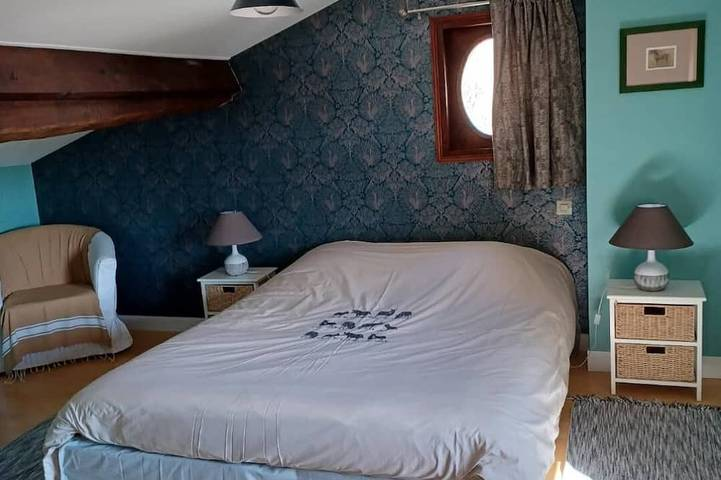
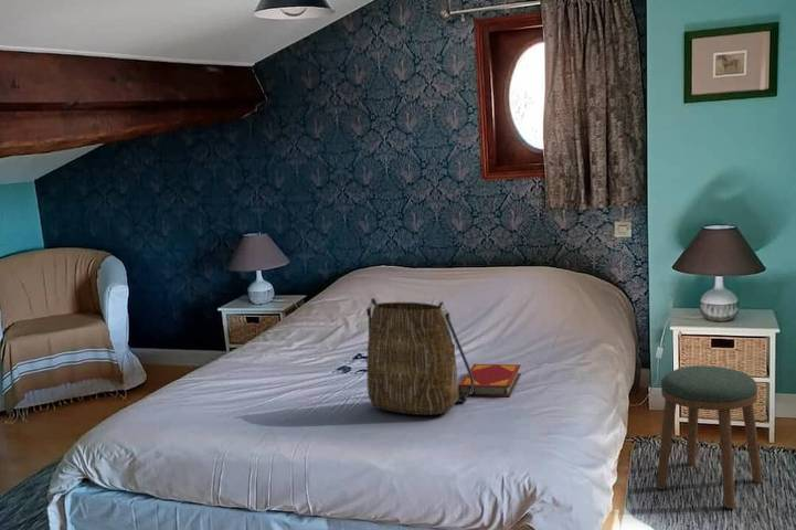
+ tote bag (412, 353)
+ stool (719, 428)
+ hardback book (490, 379)
